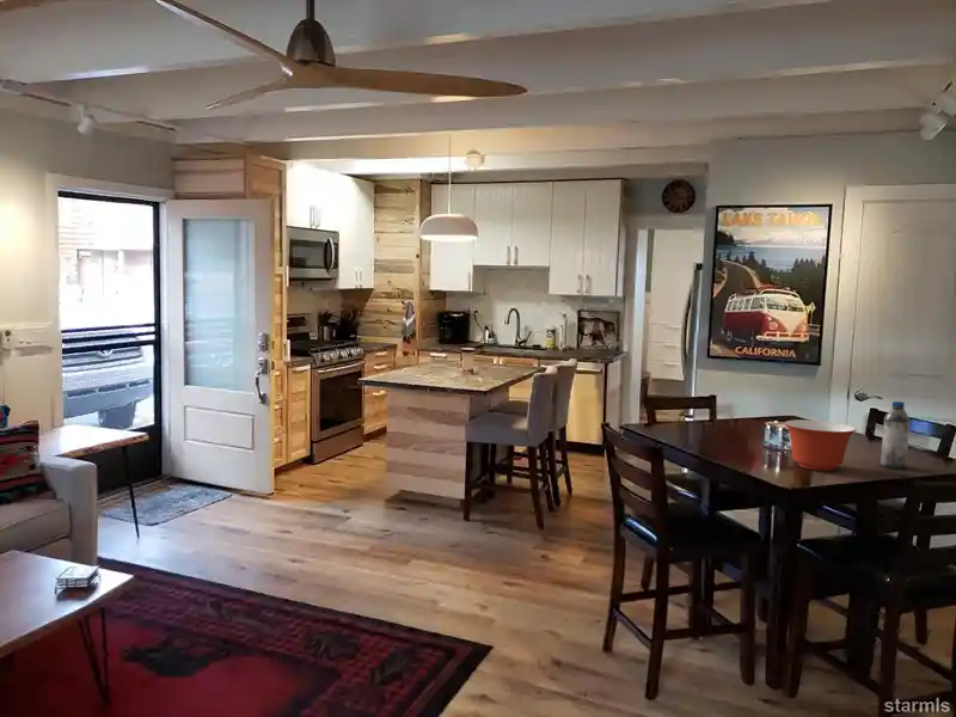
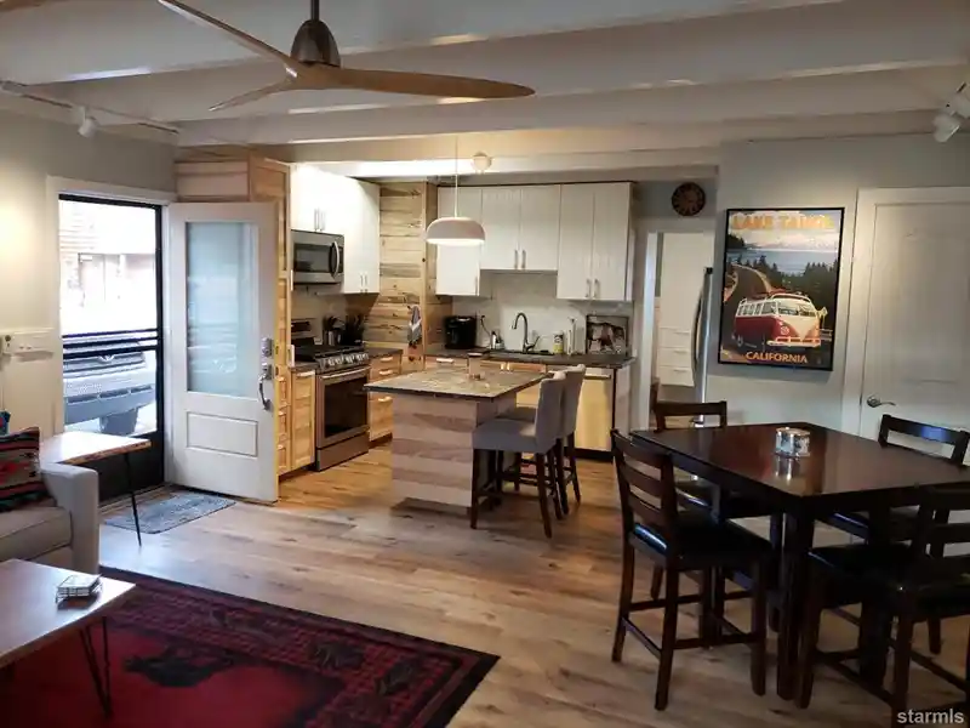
- mixing bowl (817, 446)
- water bottle (895, 434)
